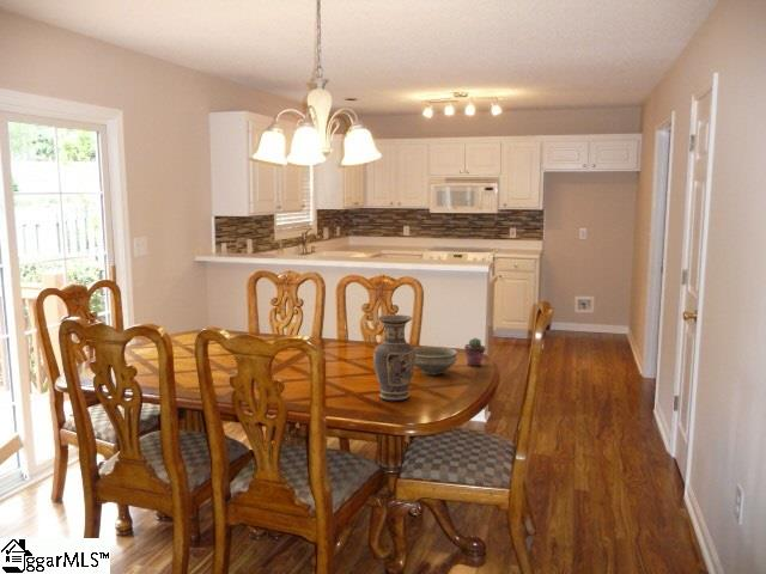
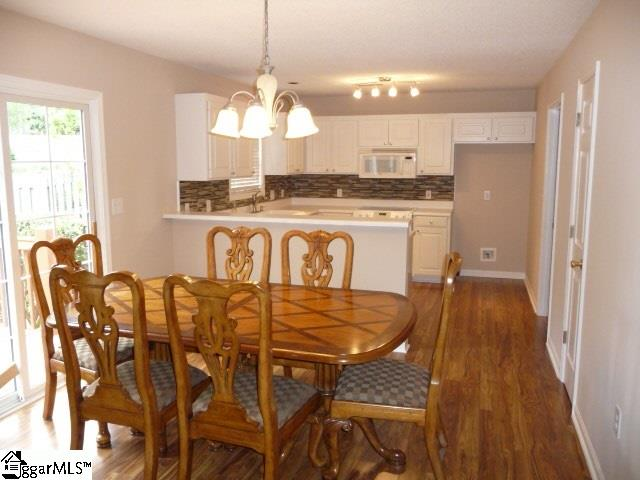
- bowl (432, 361)
- vase (394, 358)
- potted succulent (474, 350)
